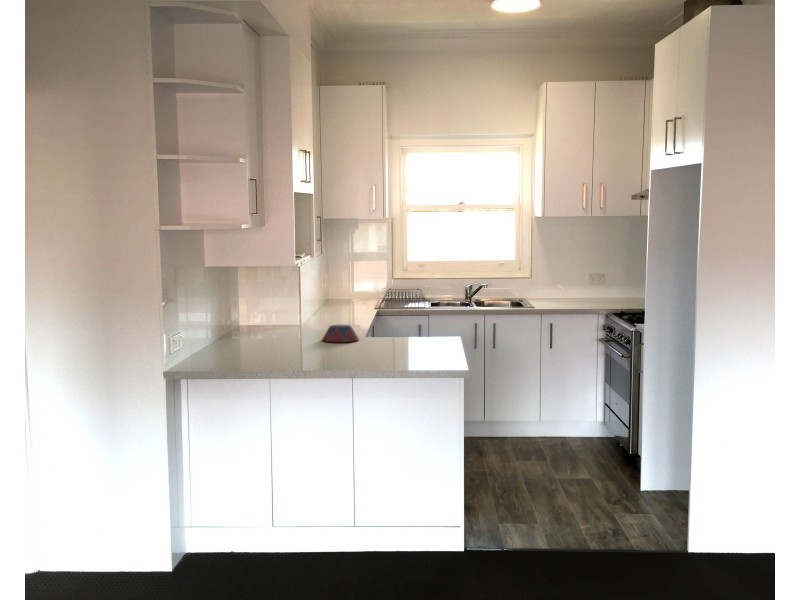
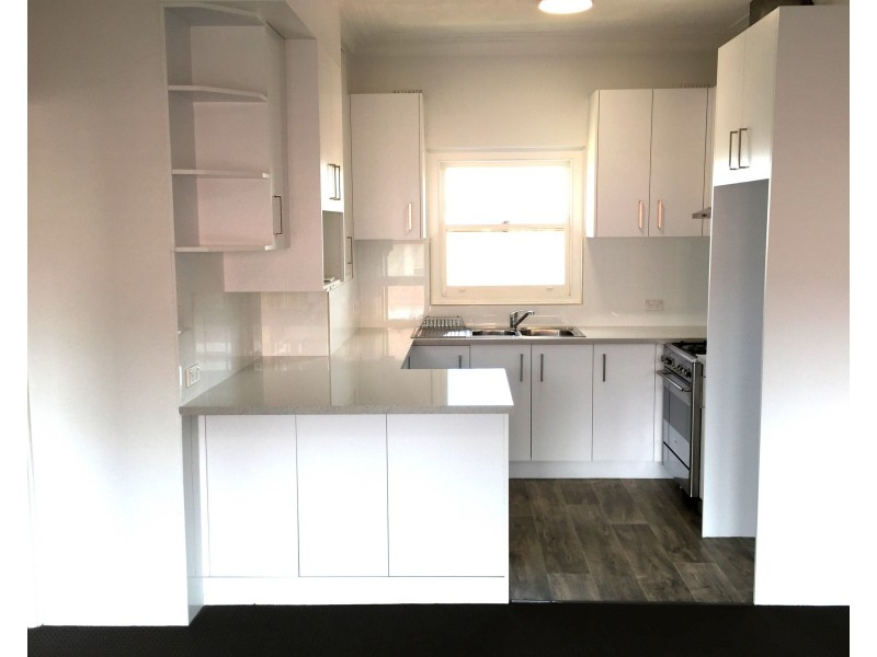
- bowl (340, 332)
